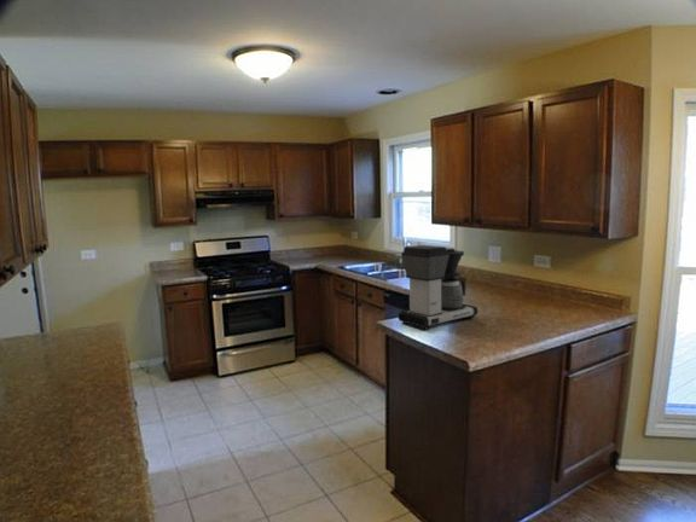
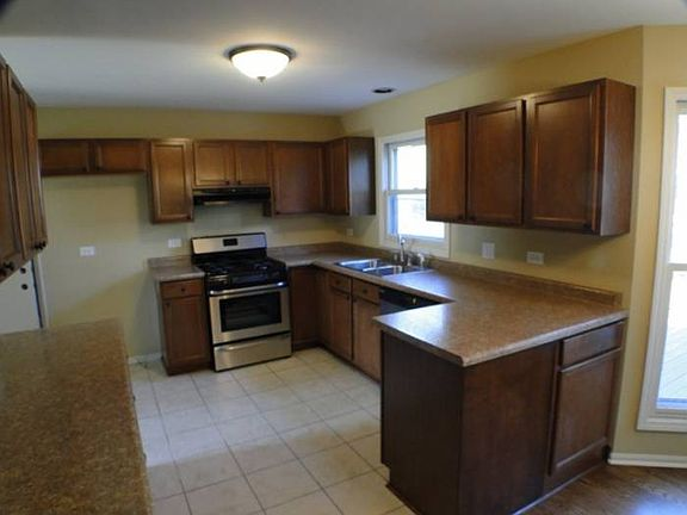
- coffee maker (439, 283)
